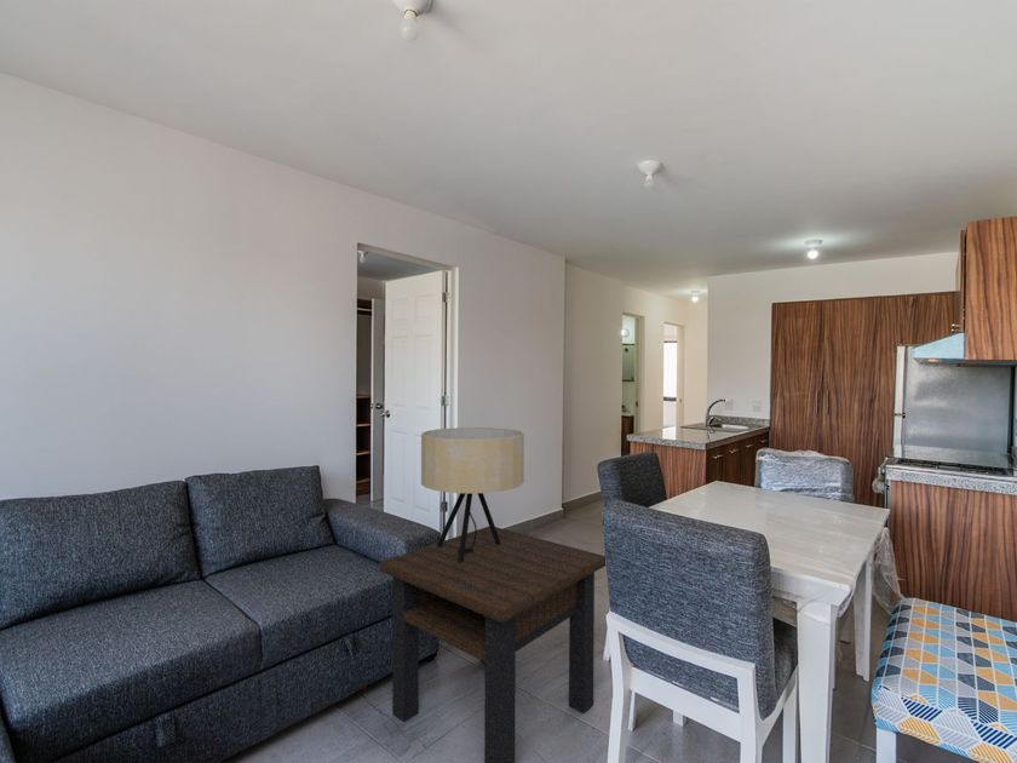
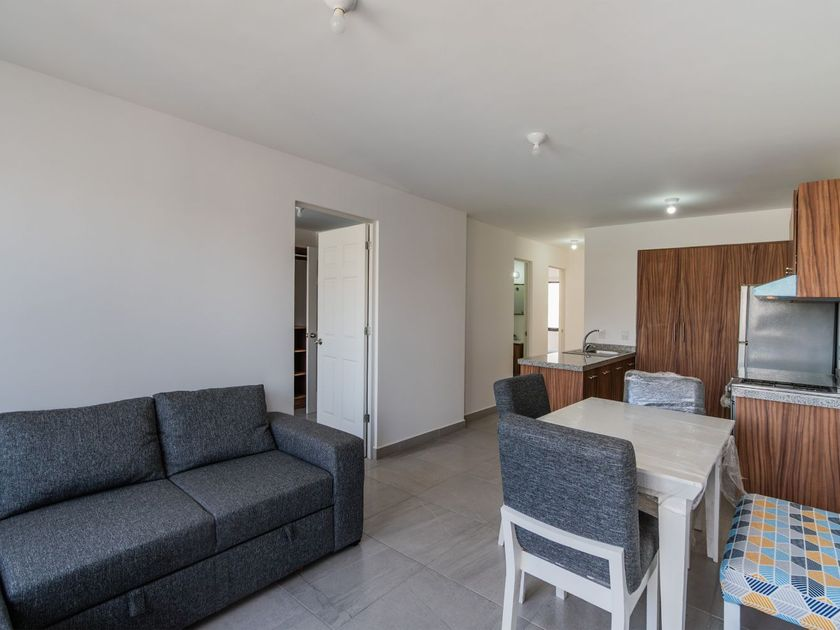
- table lamp (472, 490)
- side table (494, 633)
